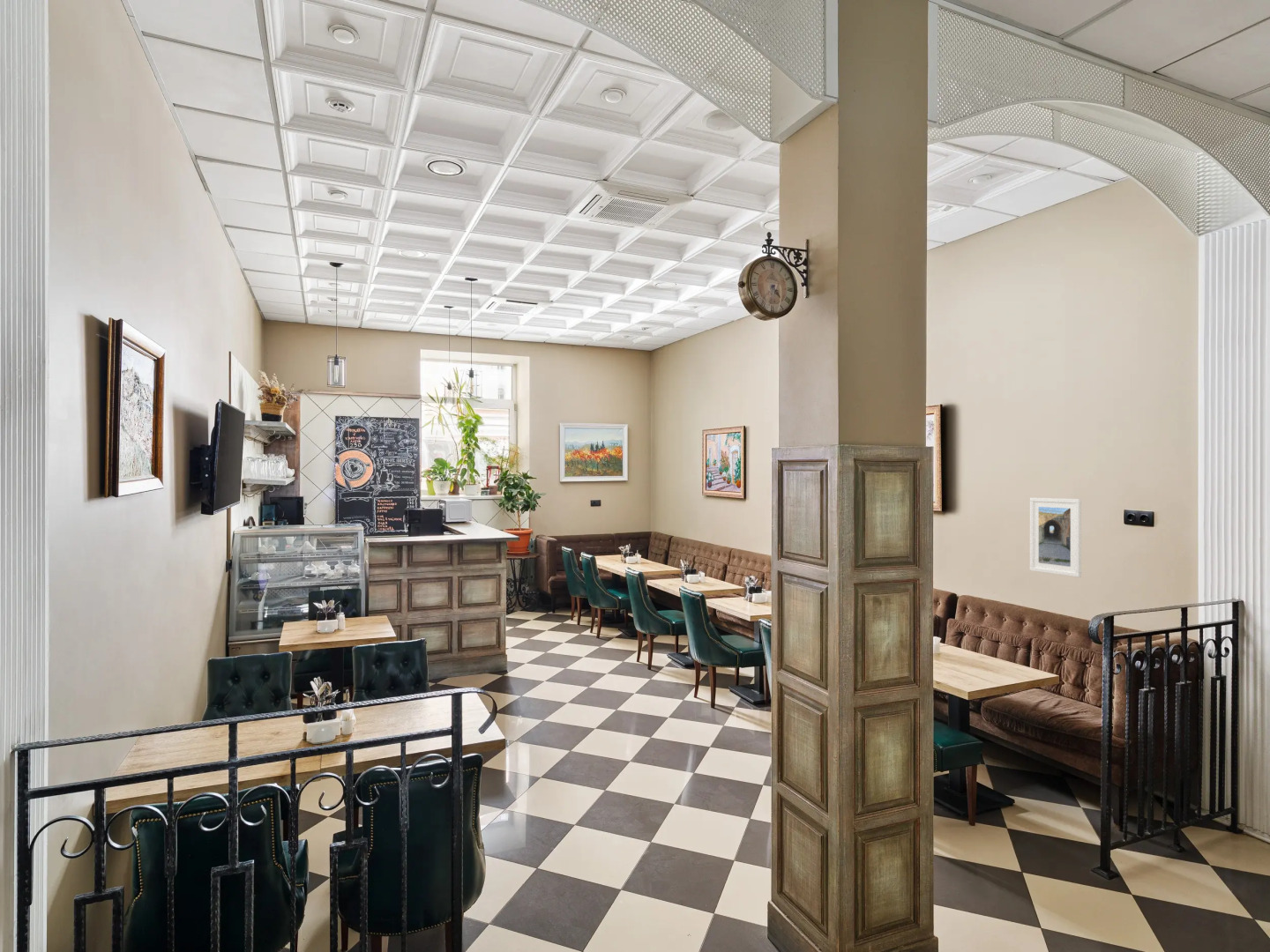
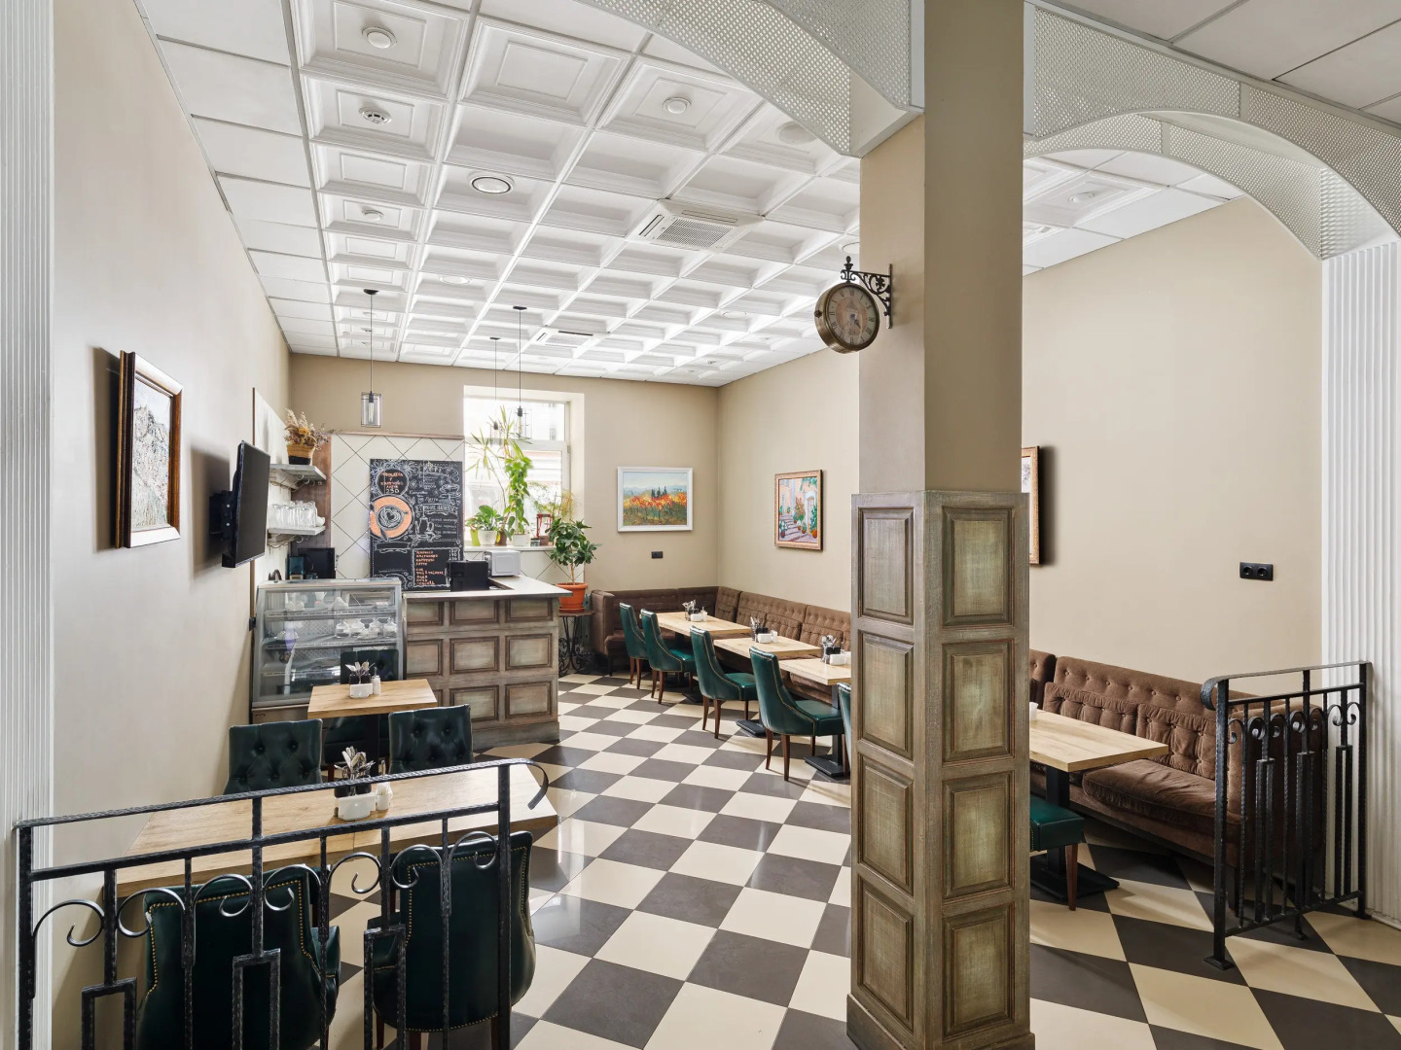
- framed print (1054, 536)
